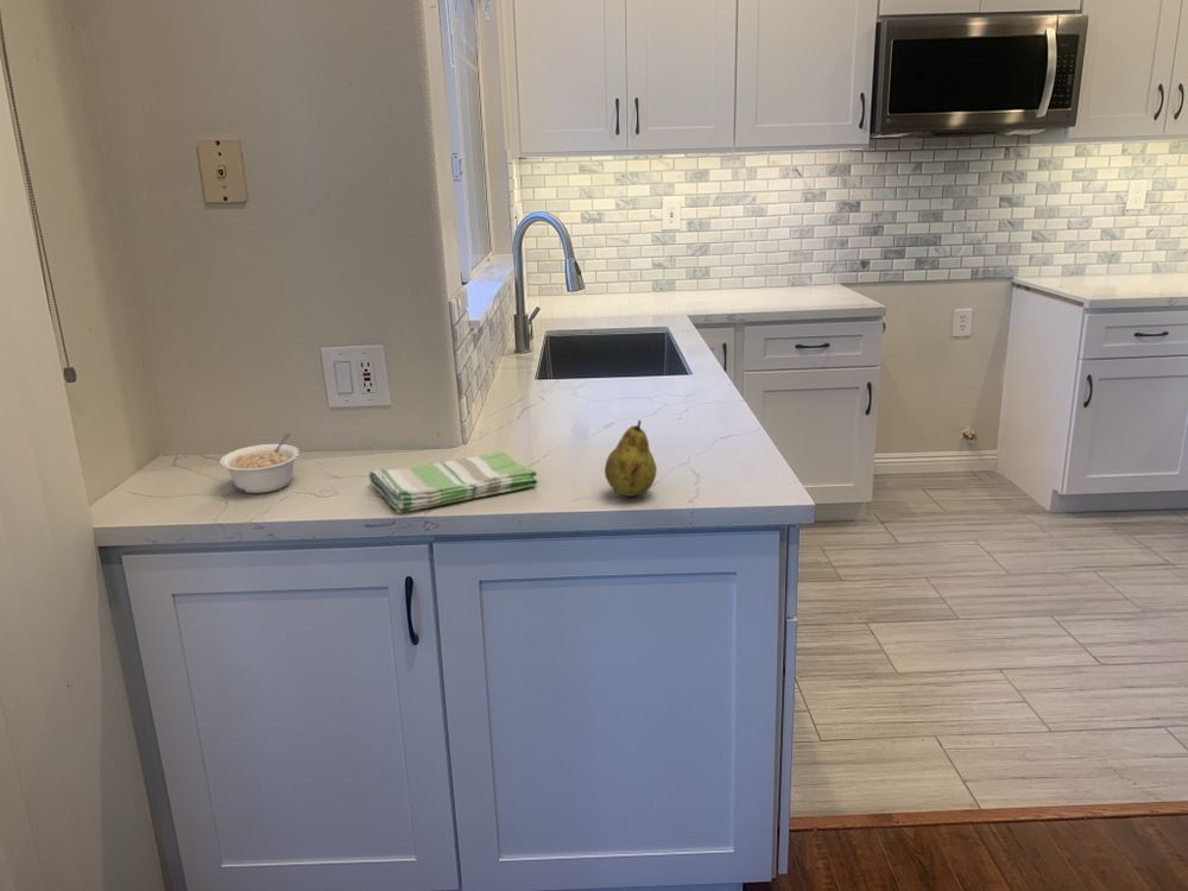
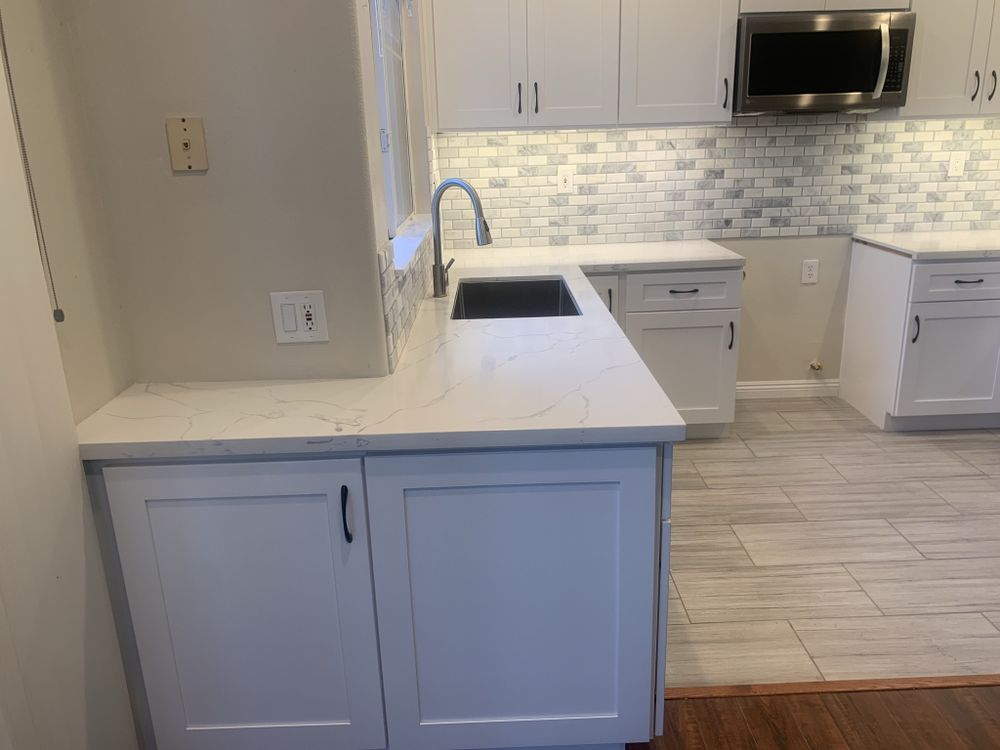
- dish towel (451, 474)
- legume (261, 466)
- fruit (628, 456)
